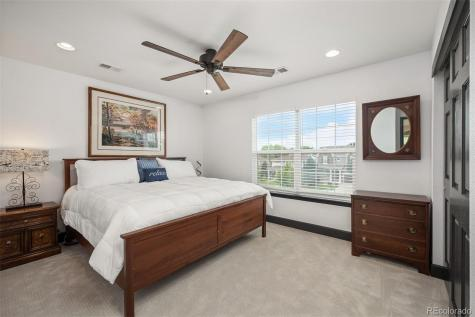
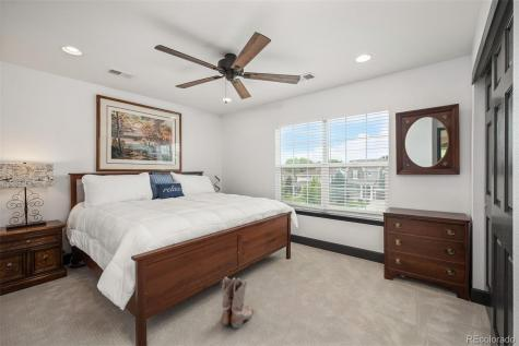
+ boots (237, 296)
